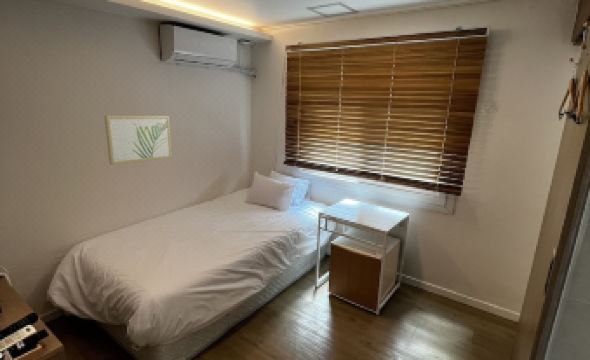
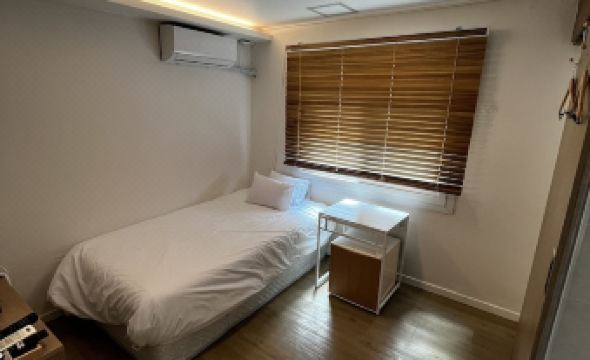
- wall art (141, 138)
